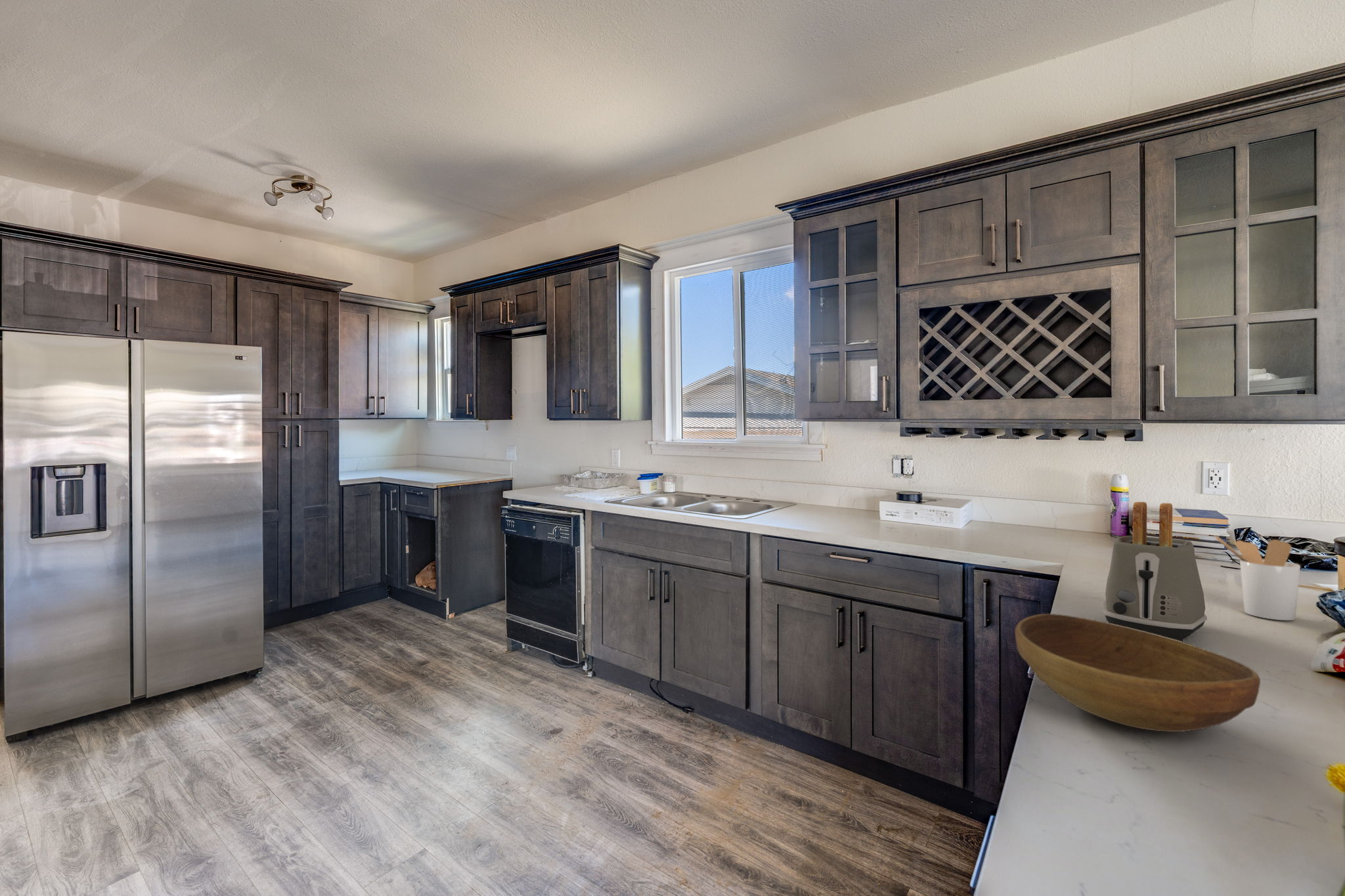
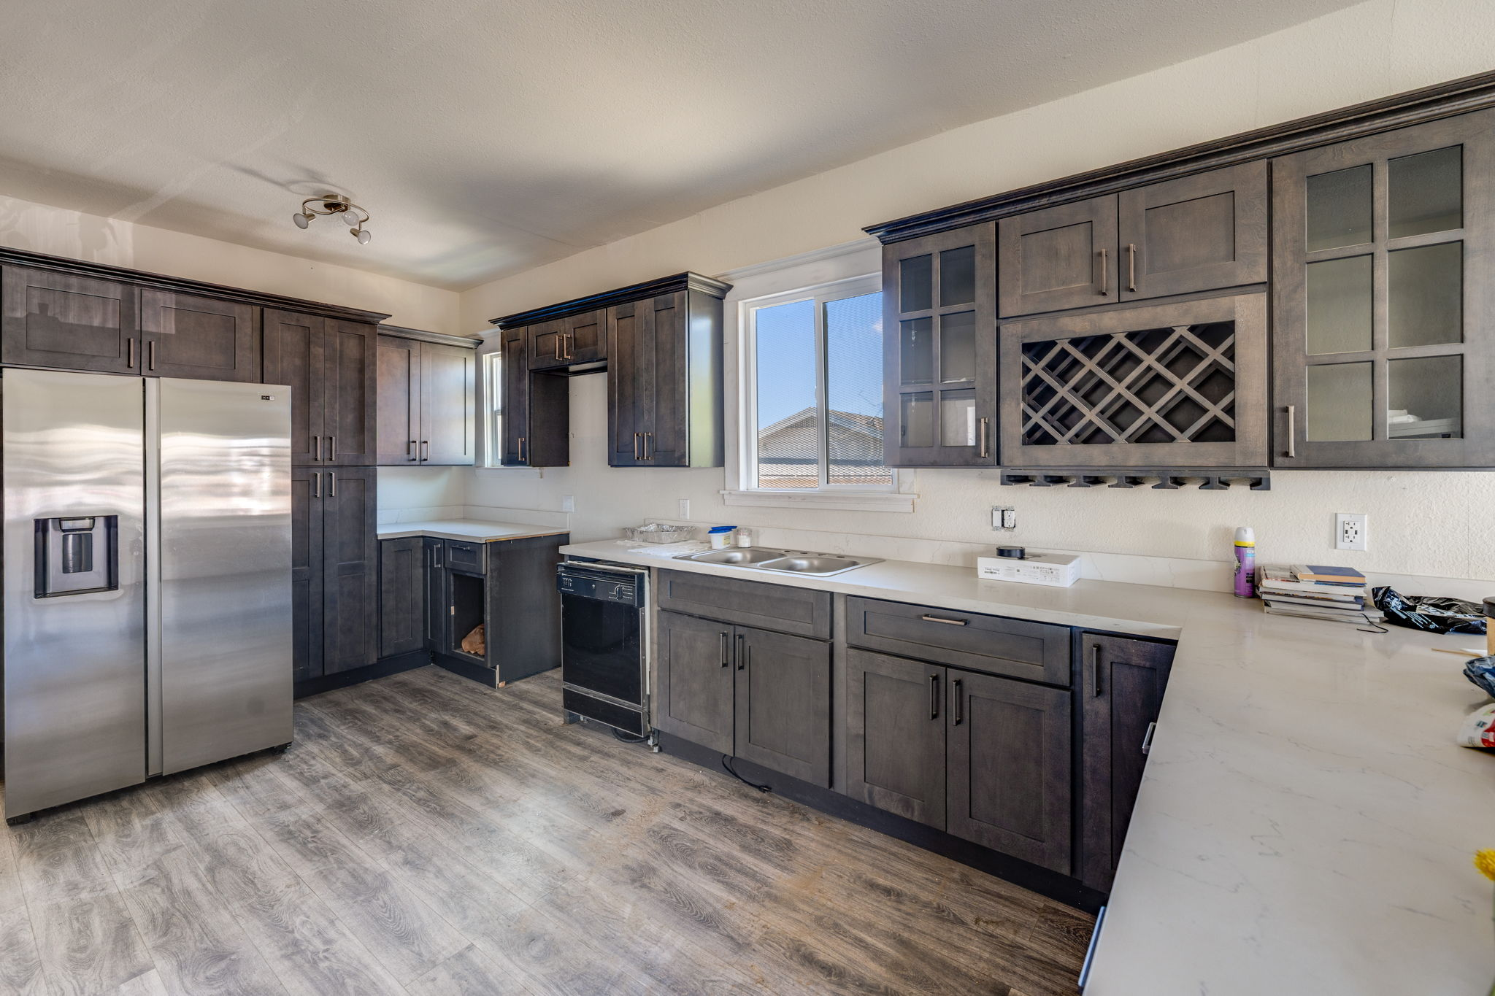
- bowl (1124, 676)
- toaster (1153, 566)
- utensil holder (1254, 574)
